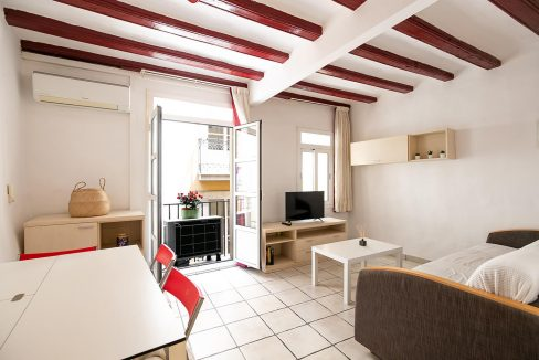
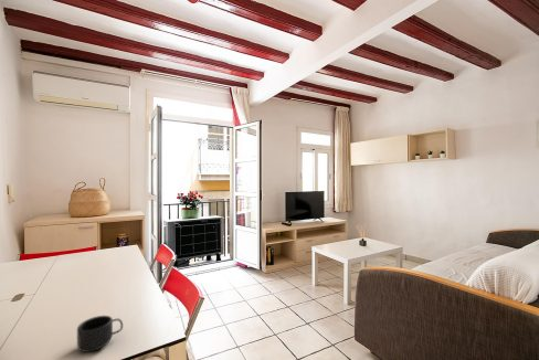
+ mug (101, 332)
